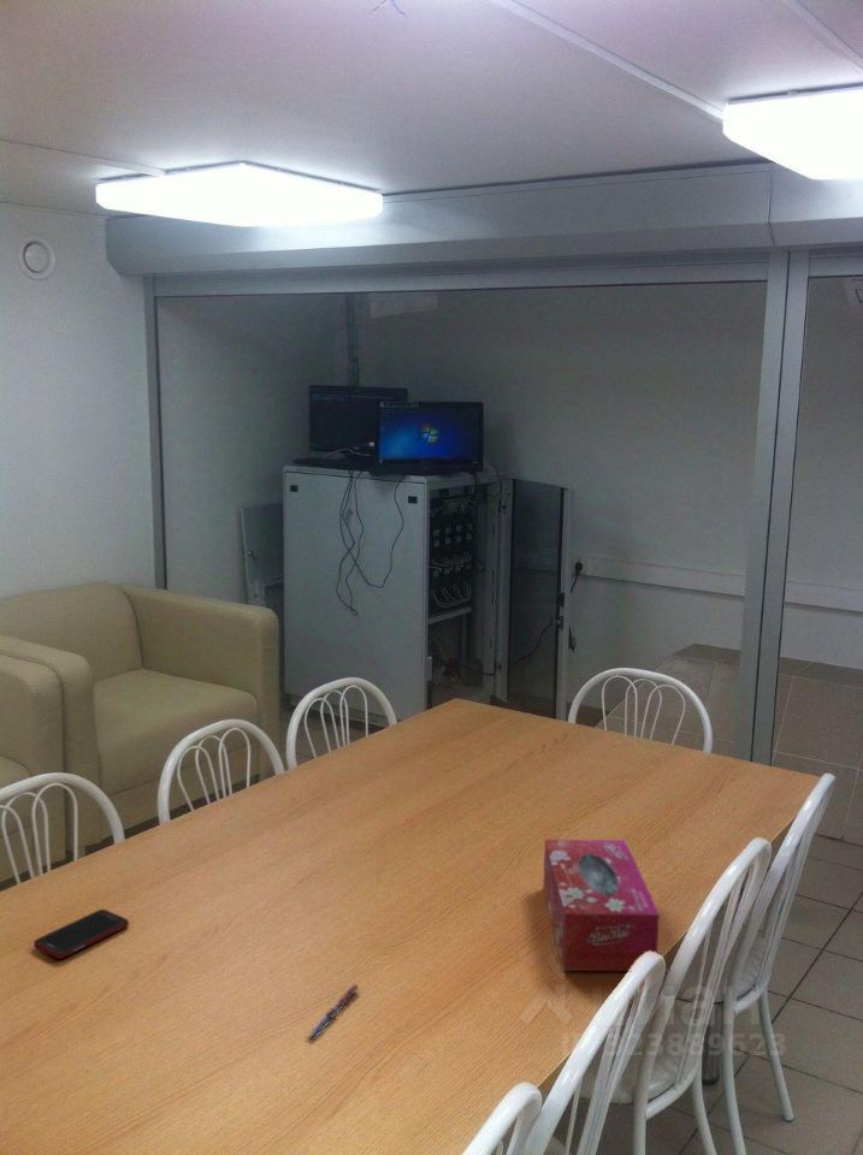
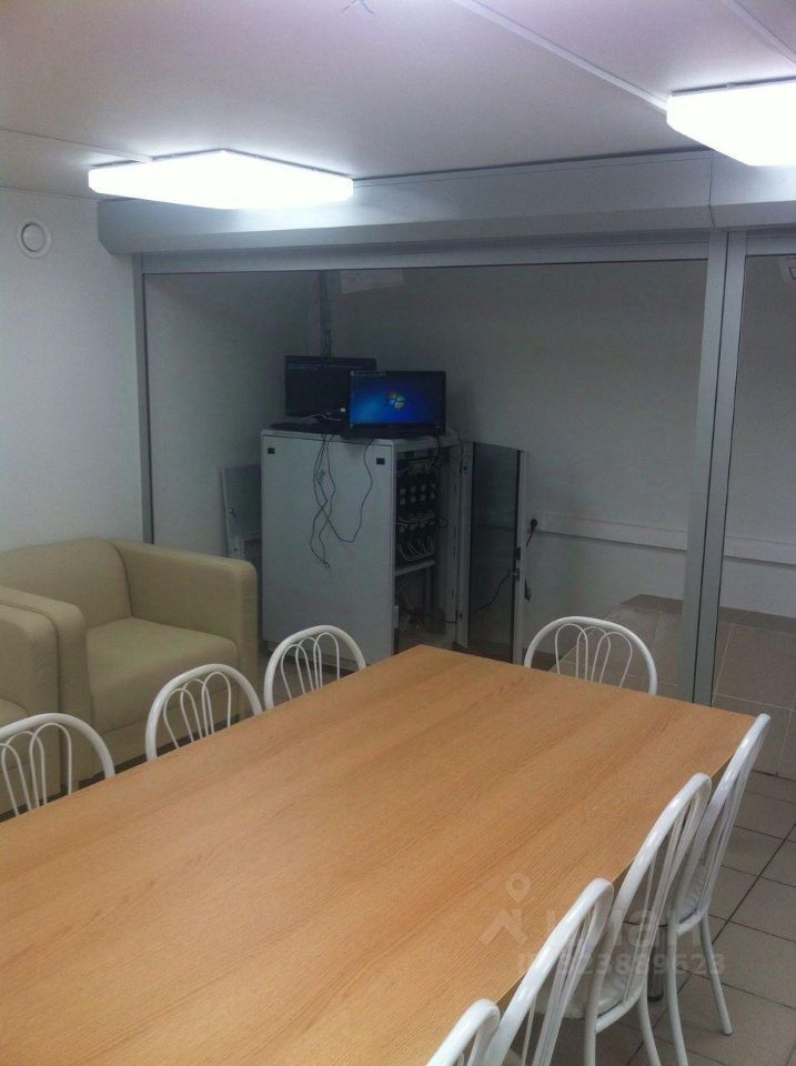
- pen (333, 1008)
- cell phone (82, 932)
- tissue box (596, 900)
